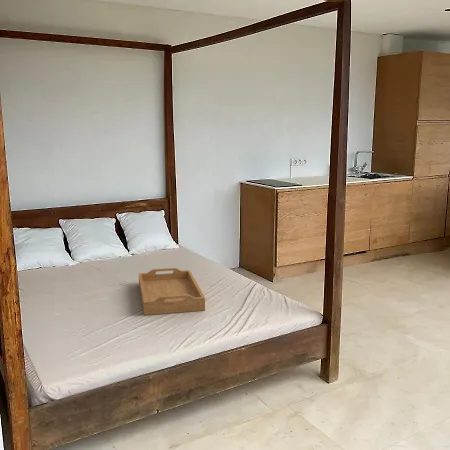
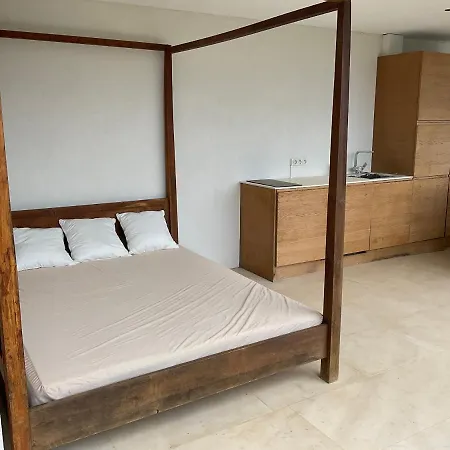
- serving tray (169, 288)
